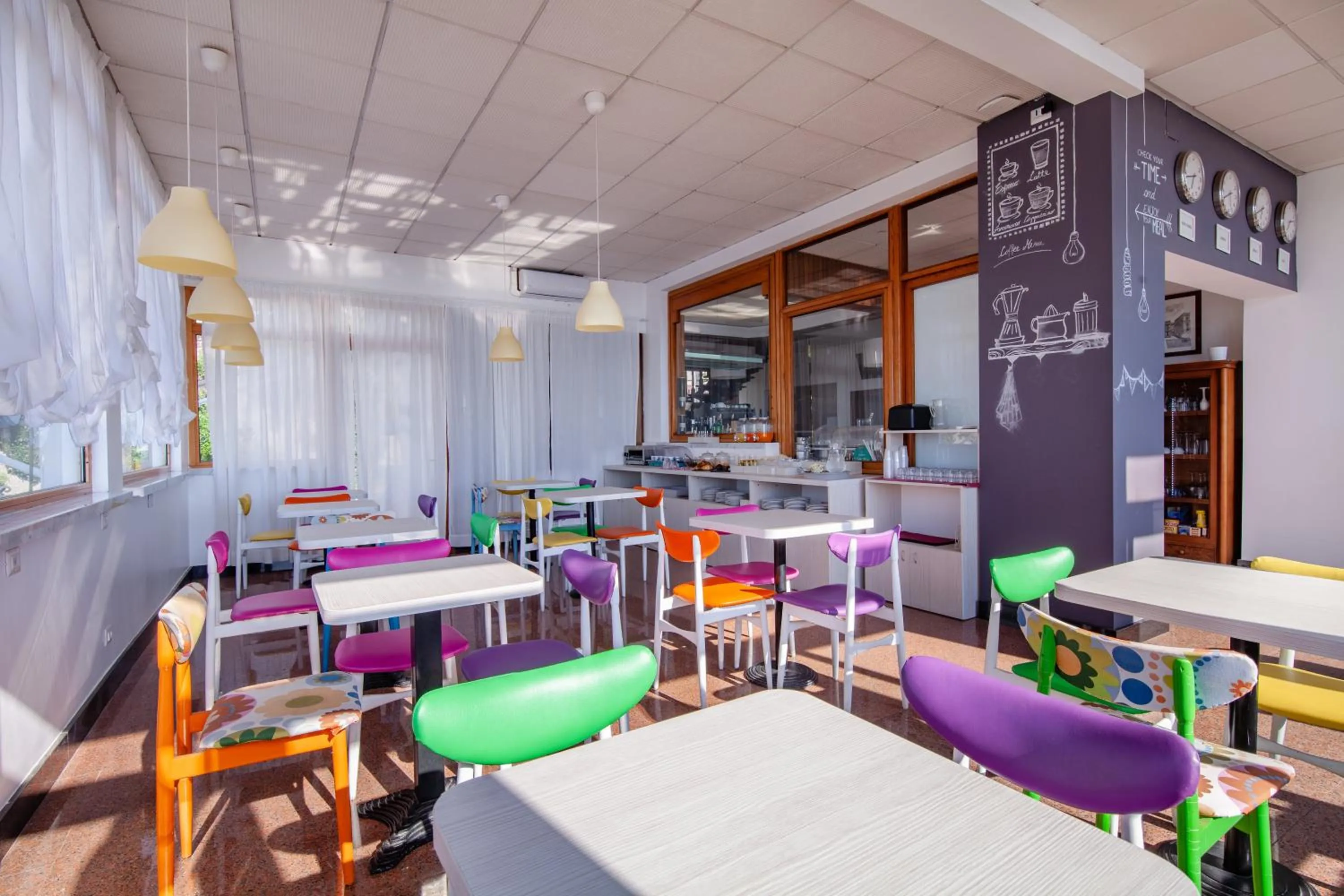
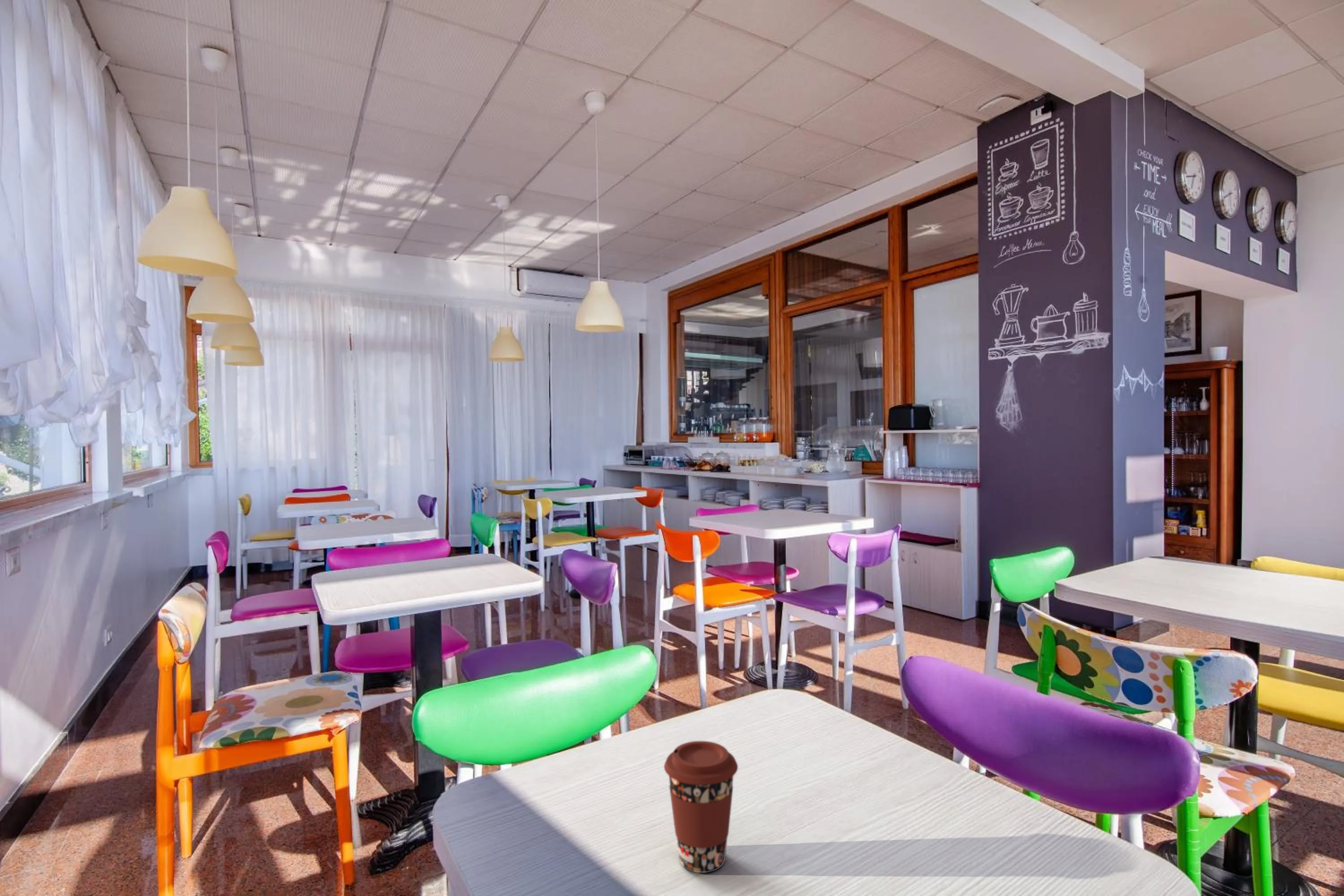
+ coffee cup (701, 806)
